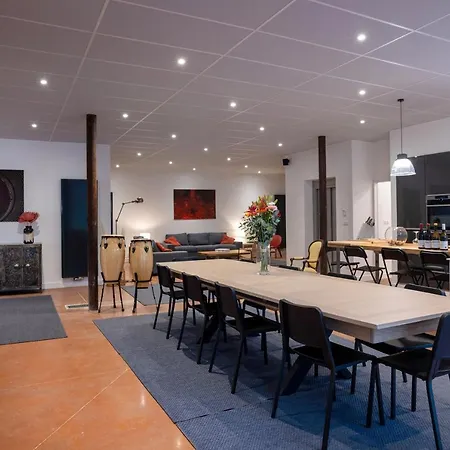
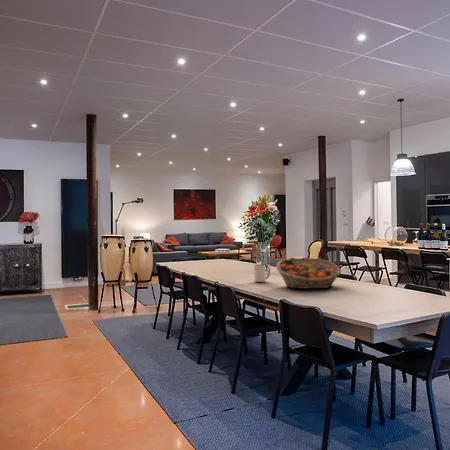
+ pitcher (261, 273)
+ fruit basket (308, 273)
